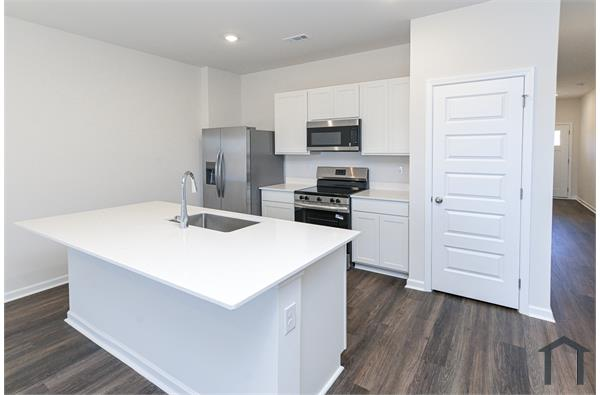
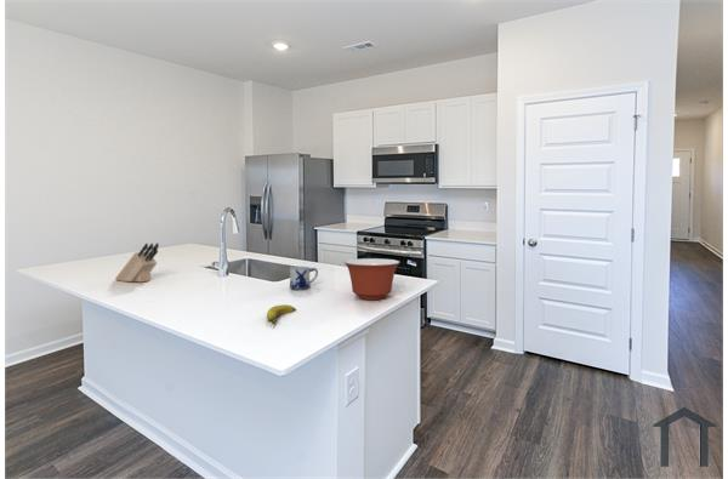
+ mixing bowl (371, 279)
+ banana (278, 312)
+ mug (302, 276)
+ knife block (137, 261)
